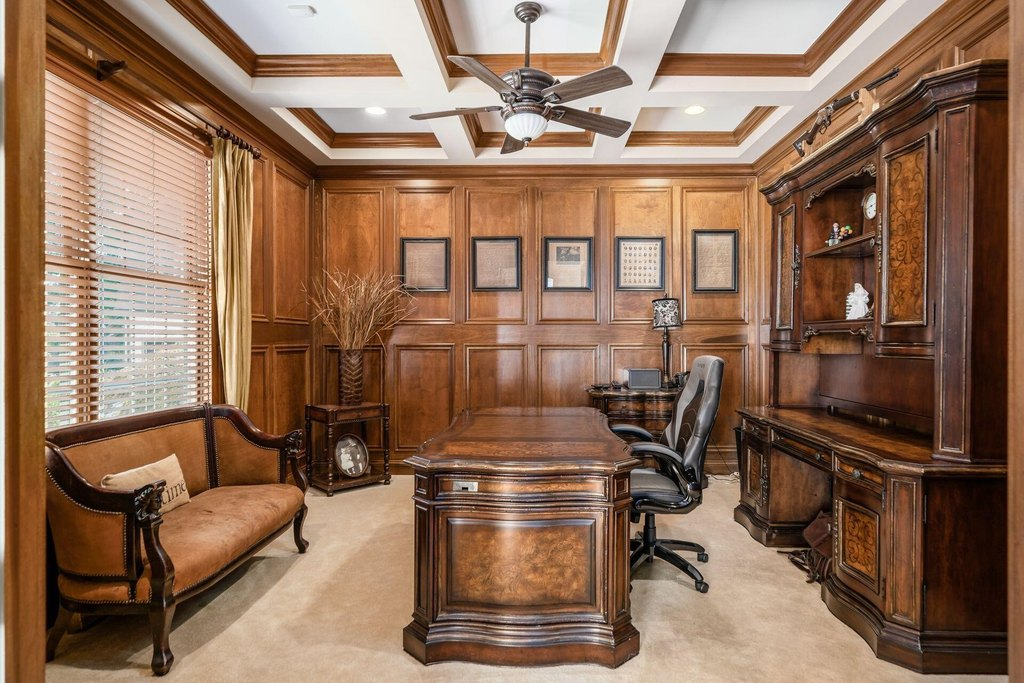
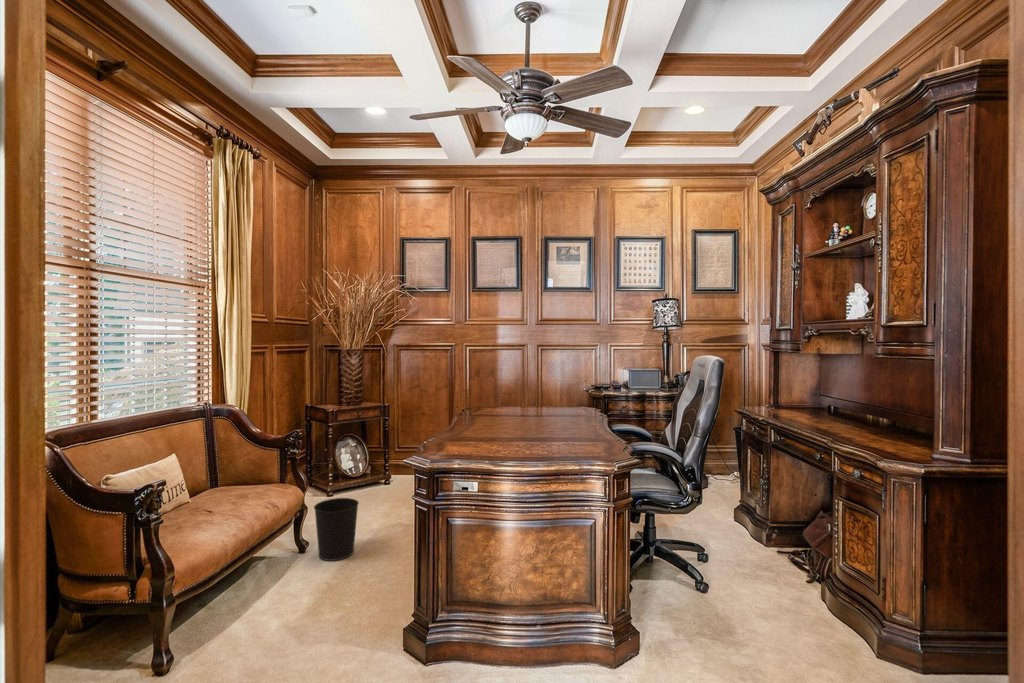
+ wastebasket (336, 529)
